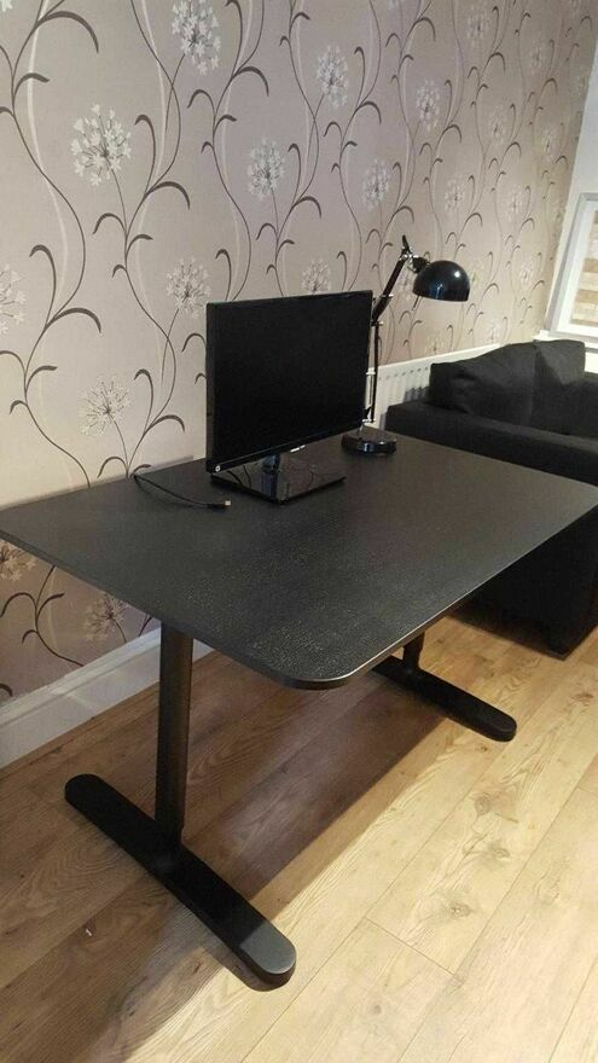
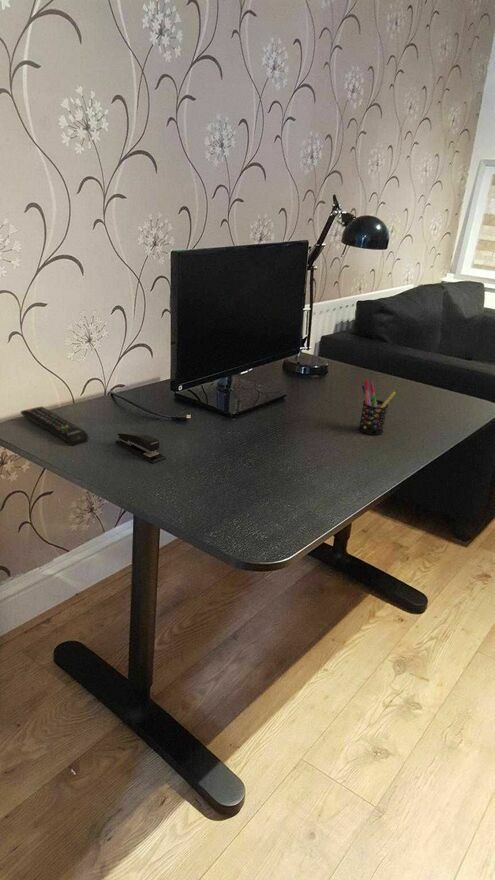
+ pen holder (373, 407)
+ stapler (139, 442)
+ remote control (53, 424)
